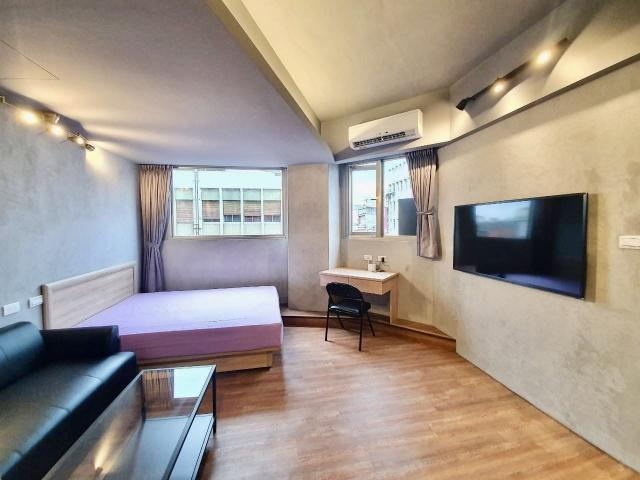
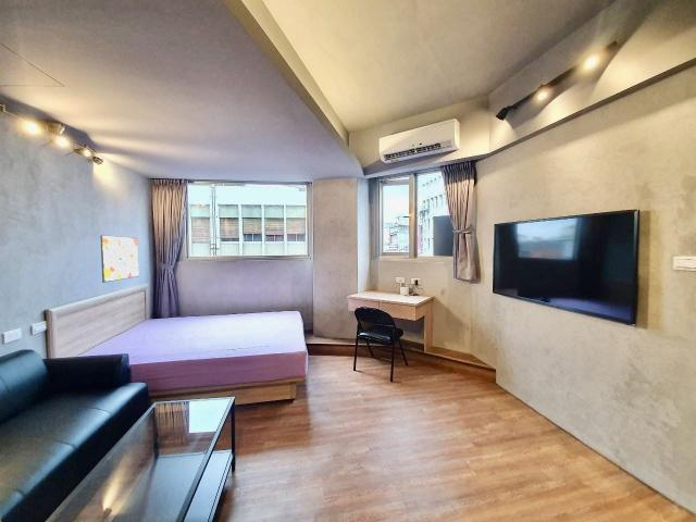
+ wall art (121, 258)
